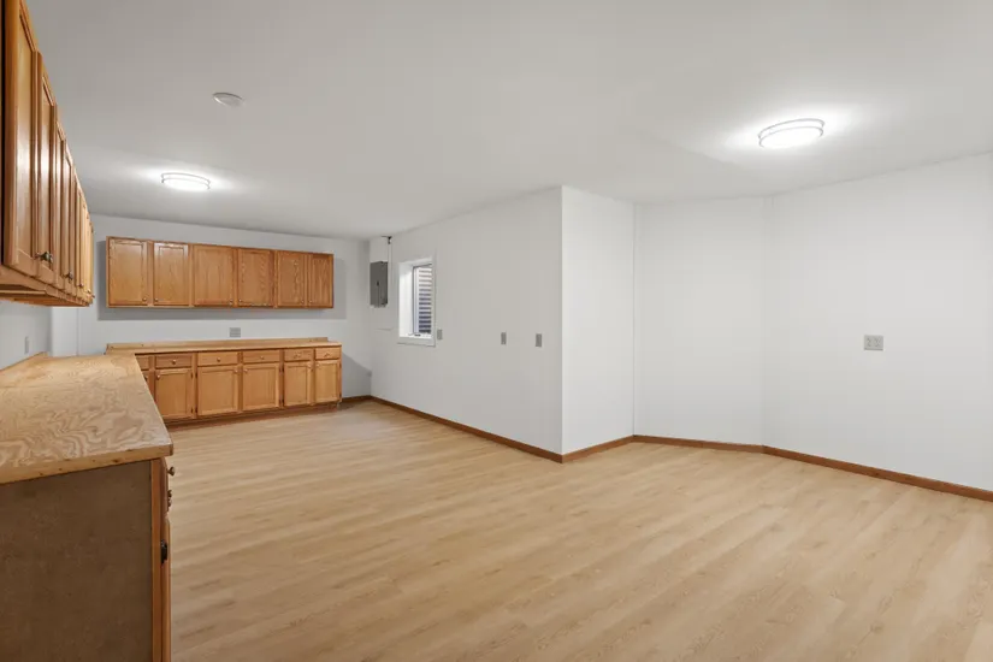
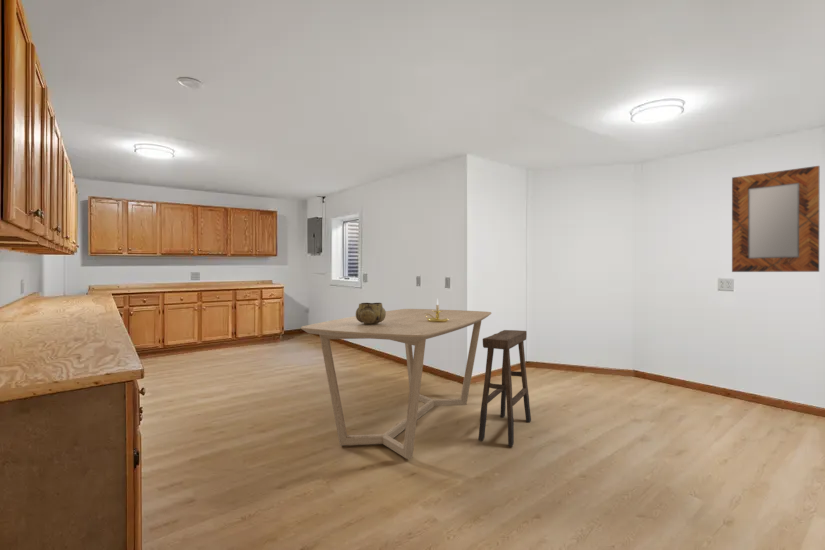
+ stool (506, 382)
+ decorative bowl (370, 313)
+ dining table (411, 370)
+ home mirror (773, 222)
+ candle holder (436, 309)
